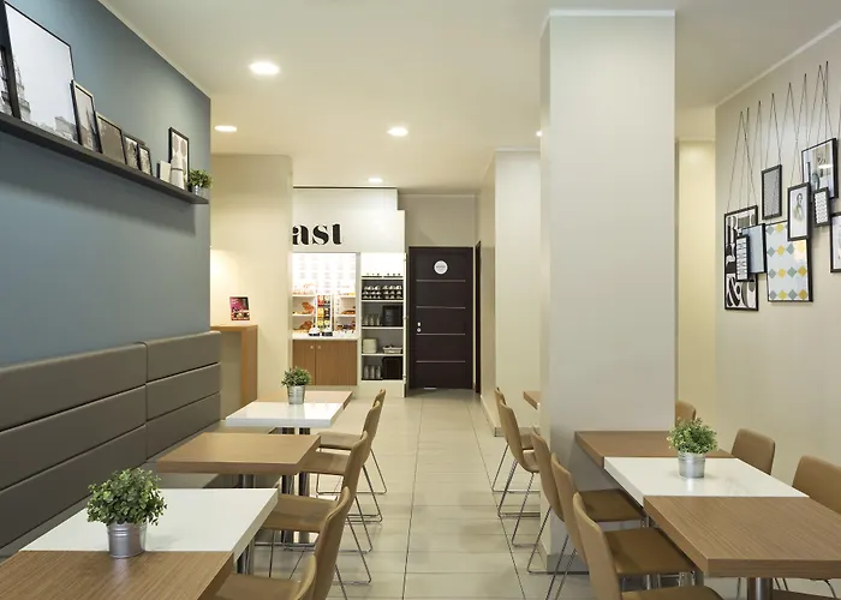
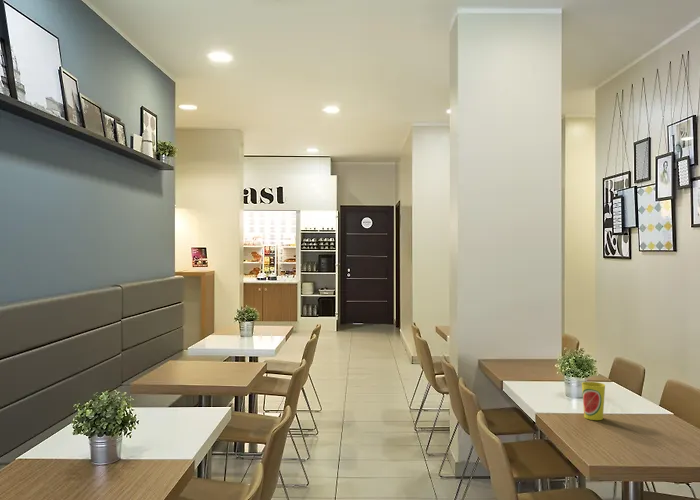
+ cup (593, 400)
